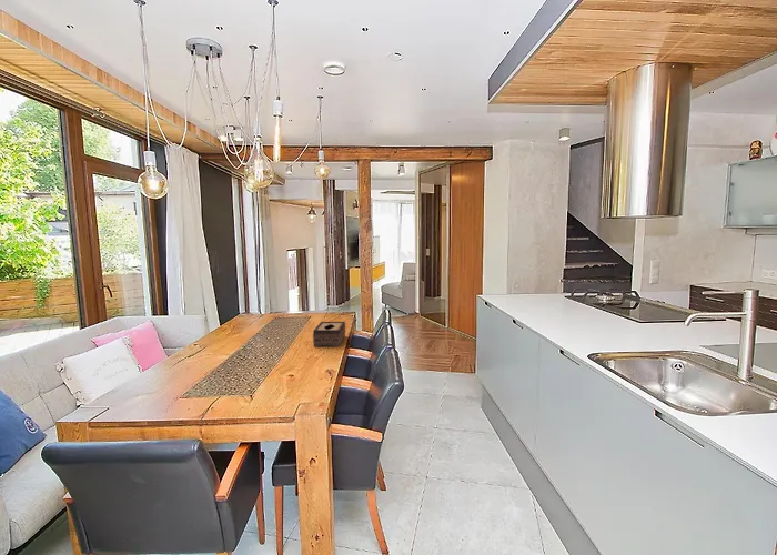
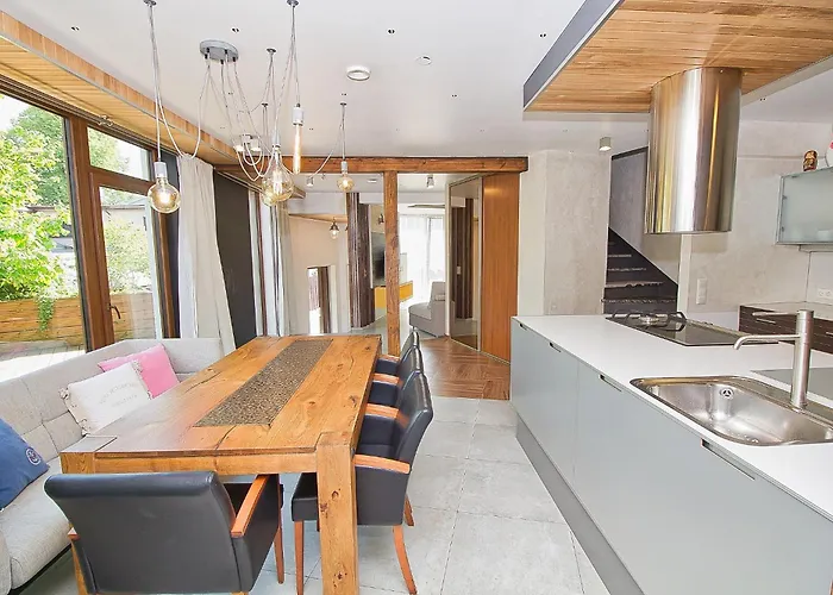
- tissue box (330, 333)
